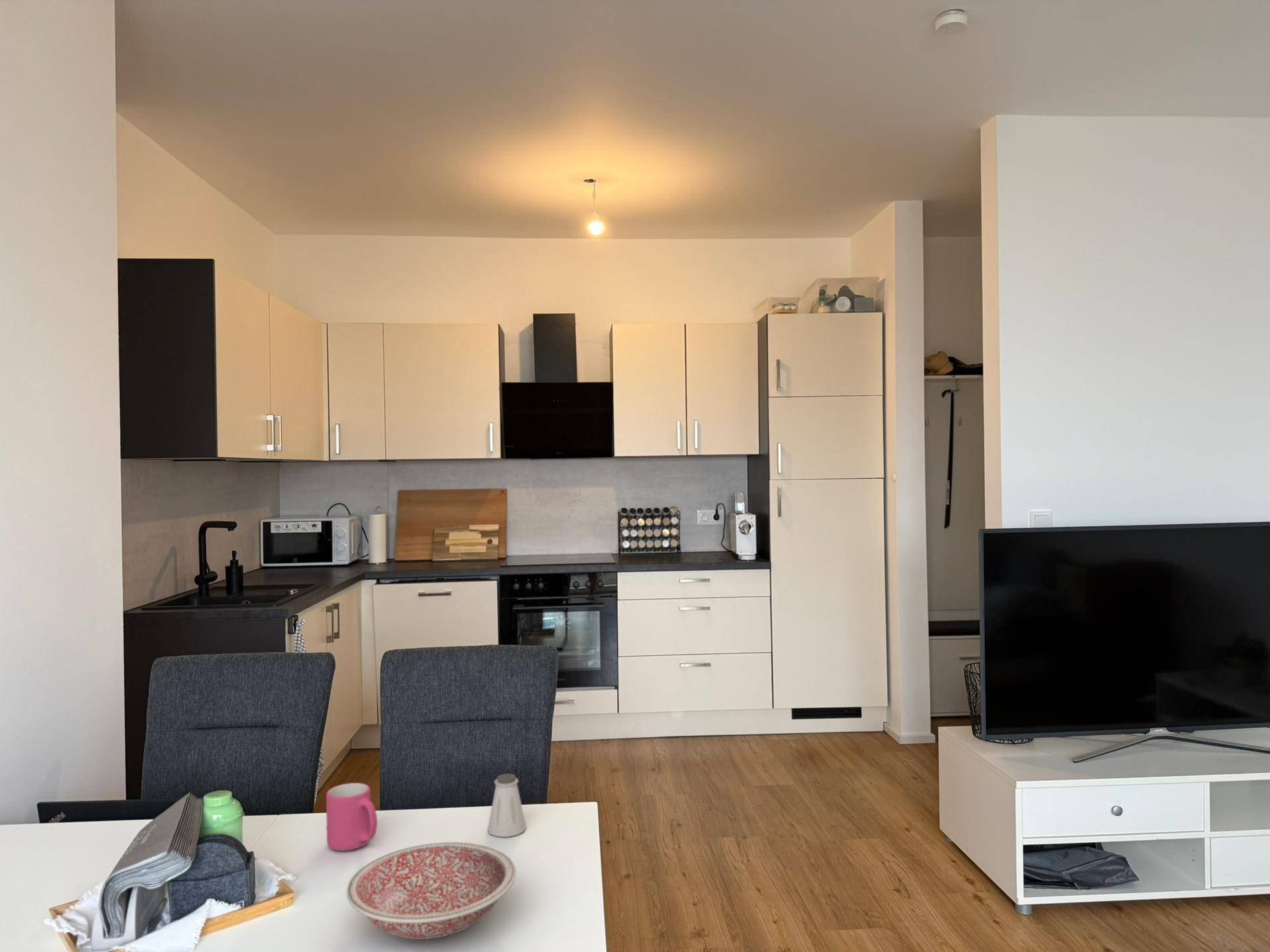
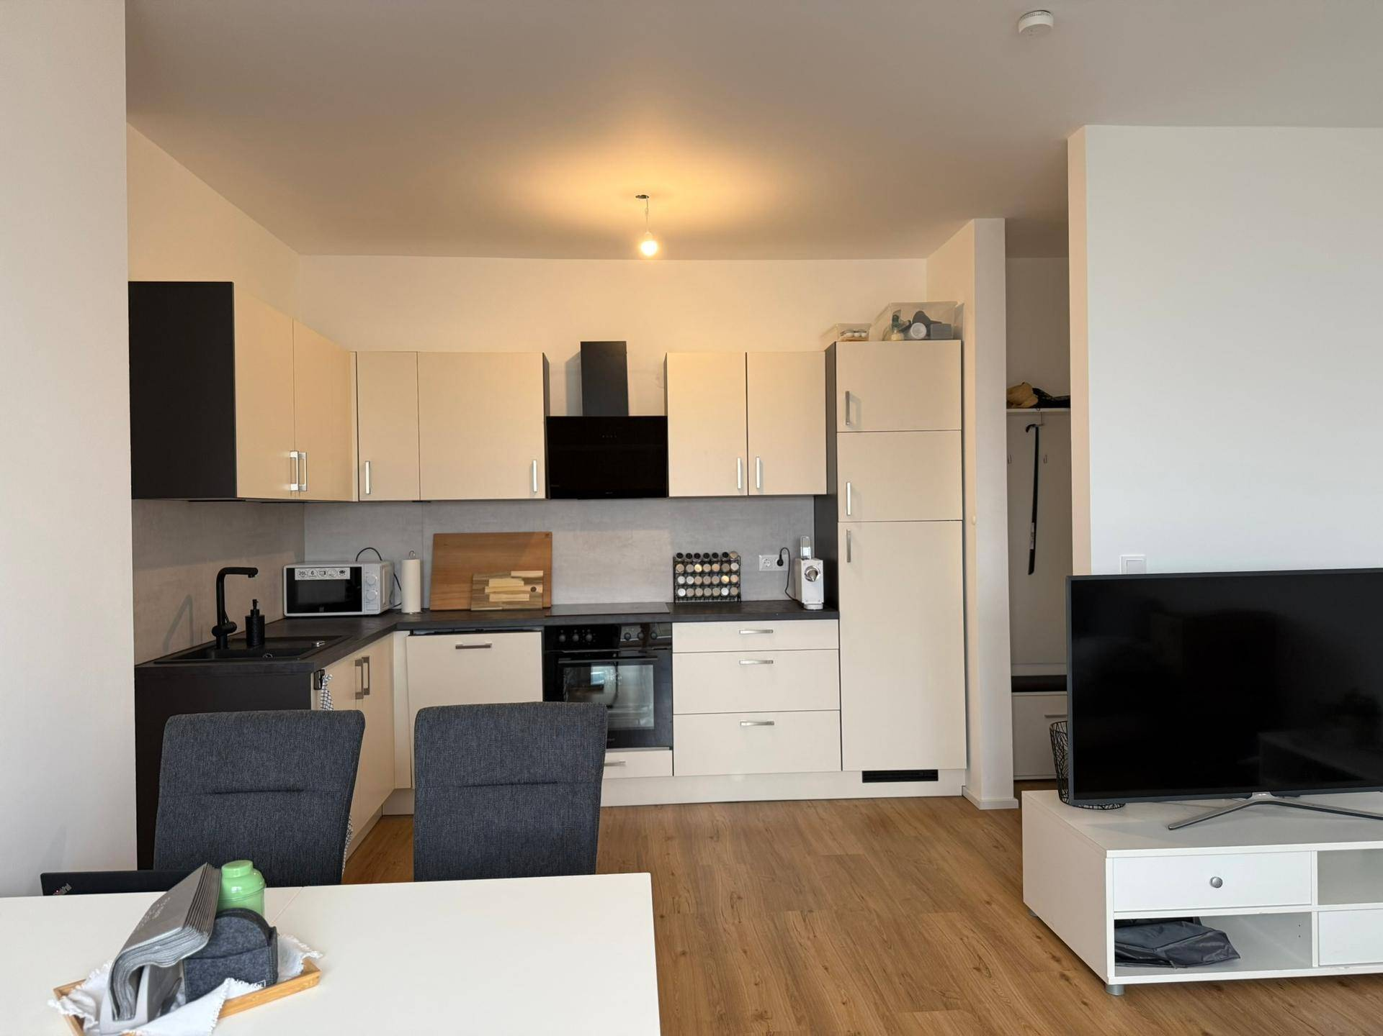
- bowl (433, 899)
- saltshaker (507, 803)
- mug (354, 818)
